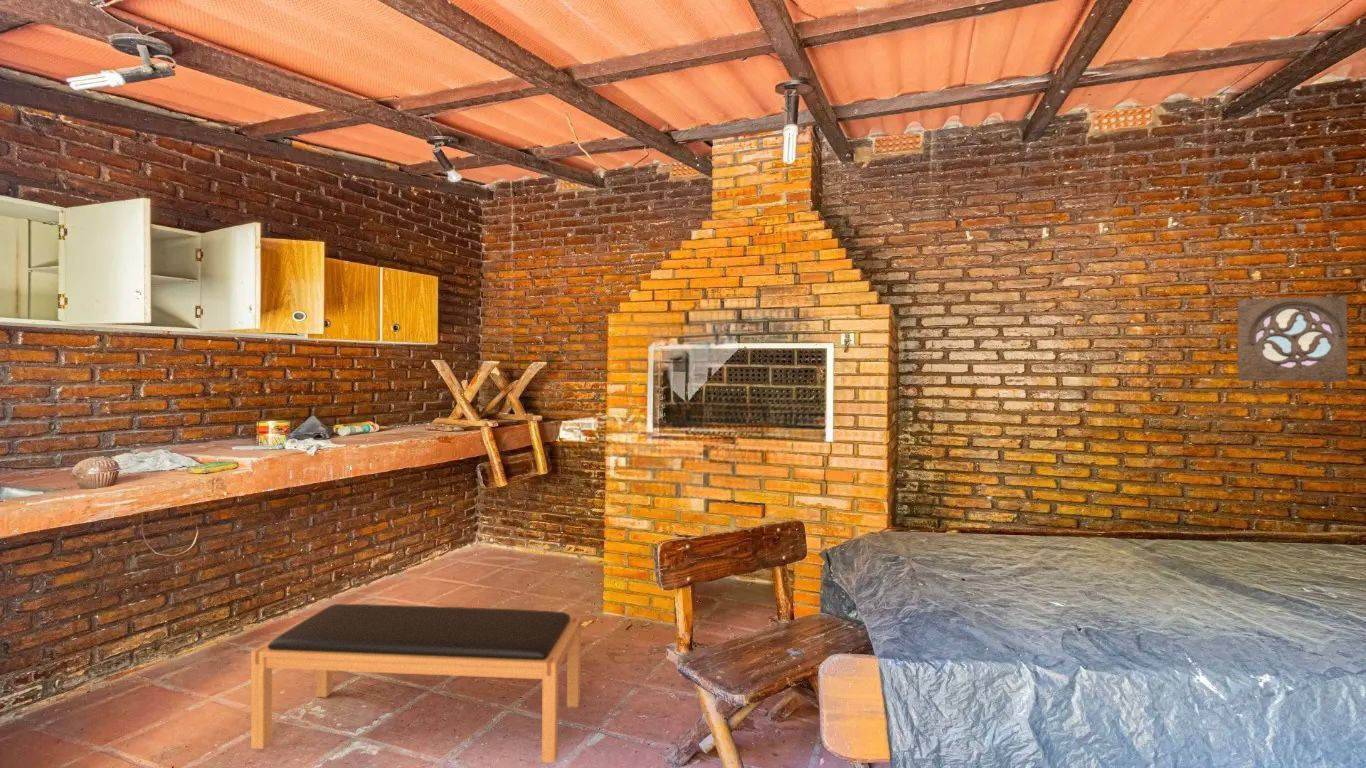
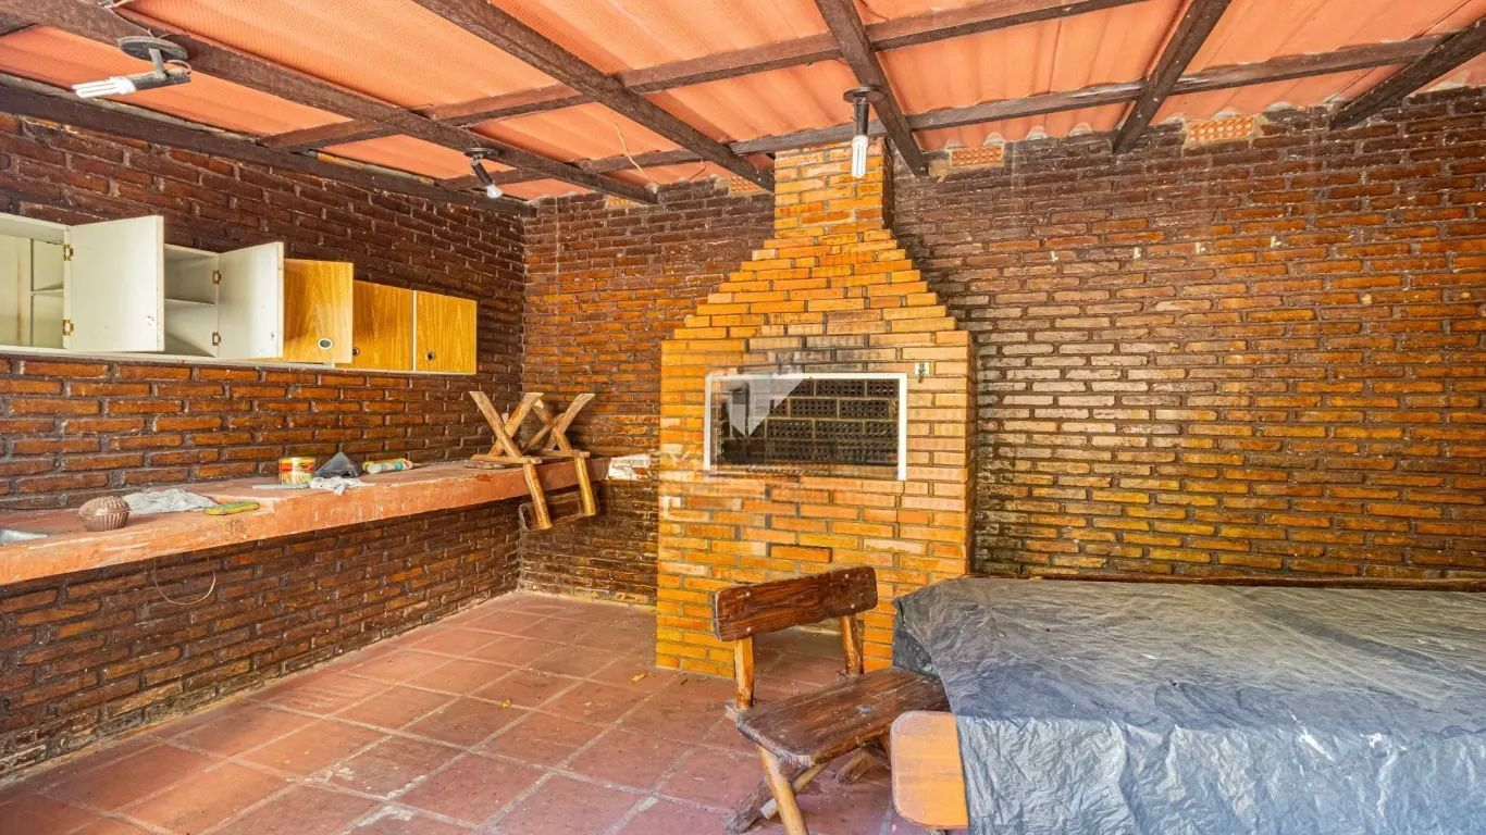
- wall ornament (1290, 339)
- bench (427, 673)
